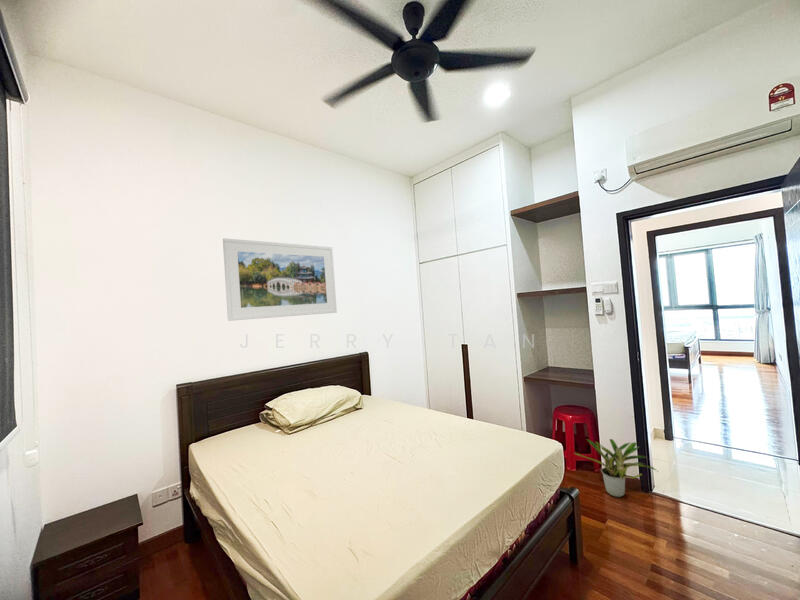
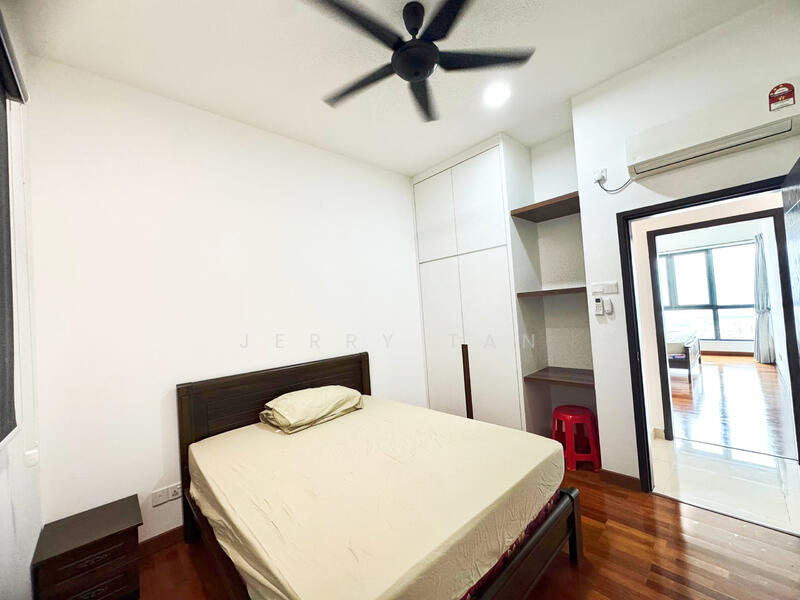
- potted plant (616, 467)
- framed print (286, 279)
